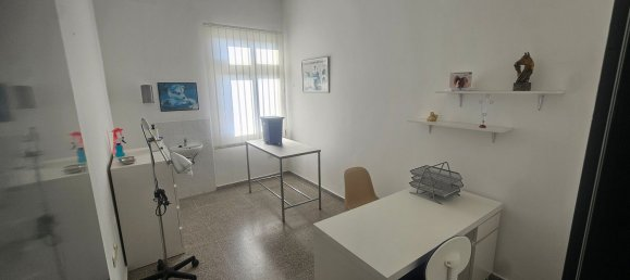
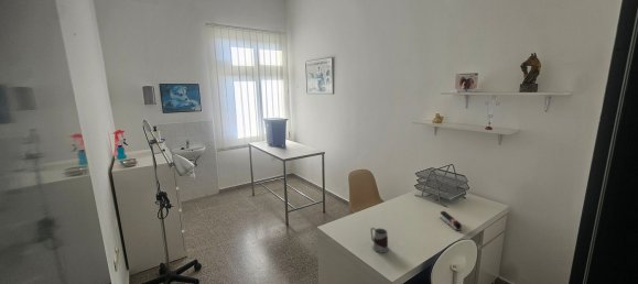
+ mug (378, 238)
+ stapler (450, 220)
